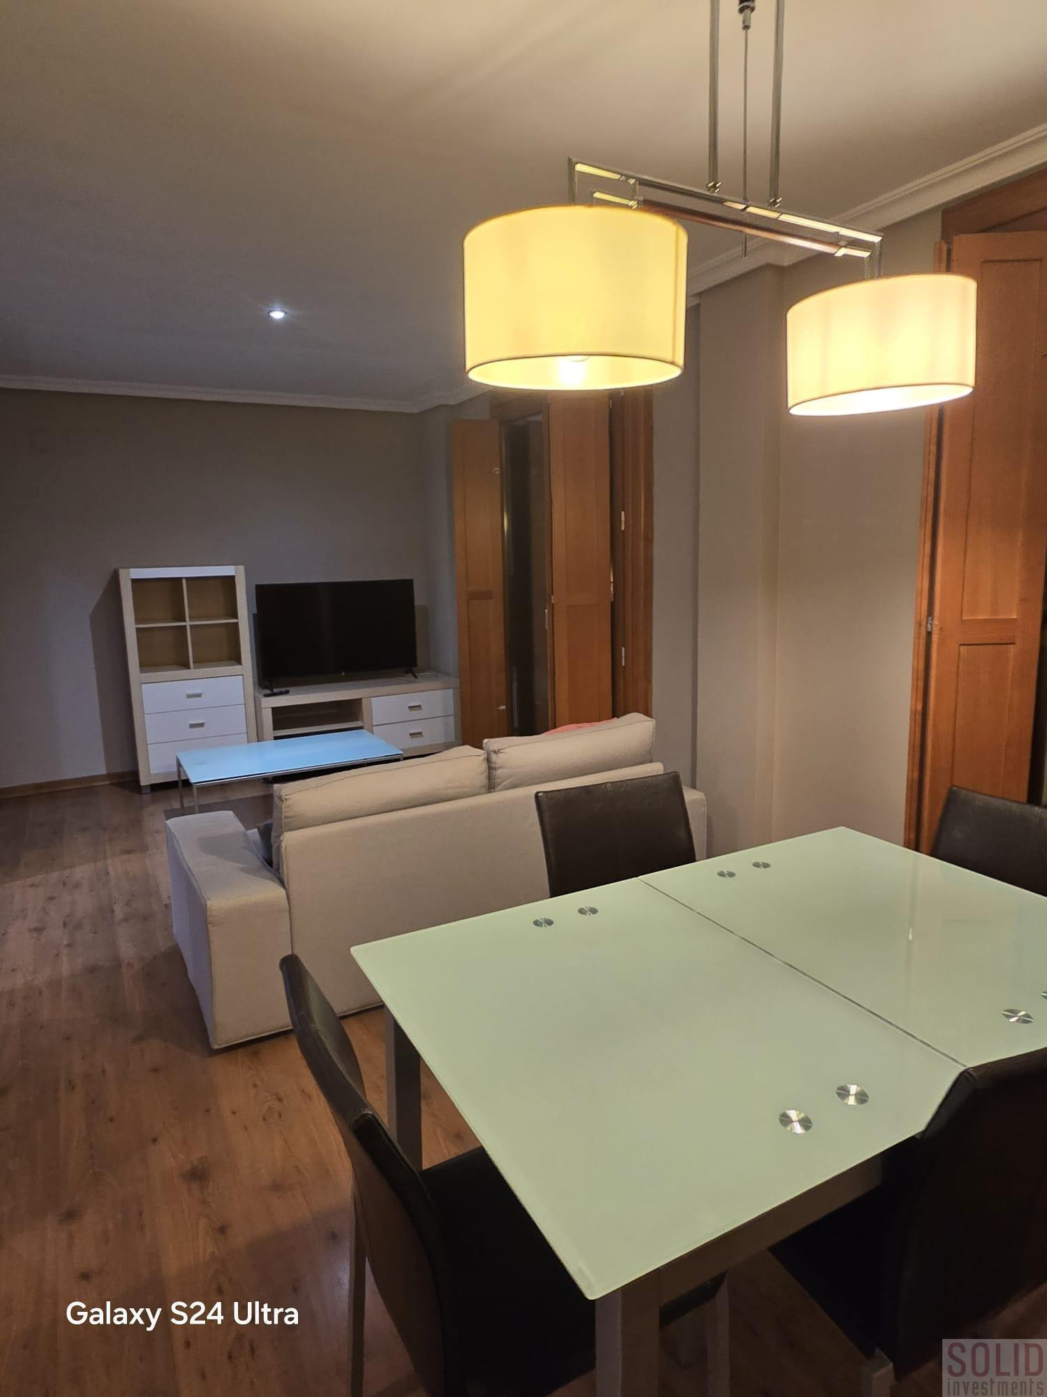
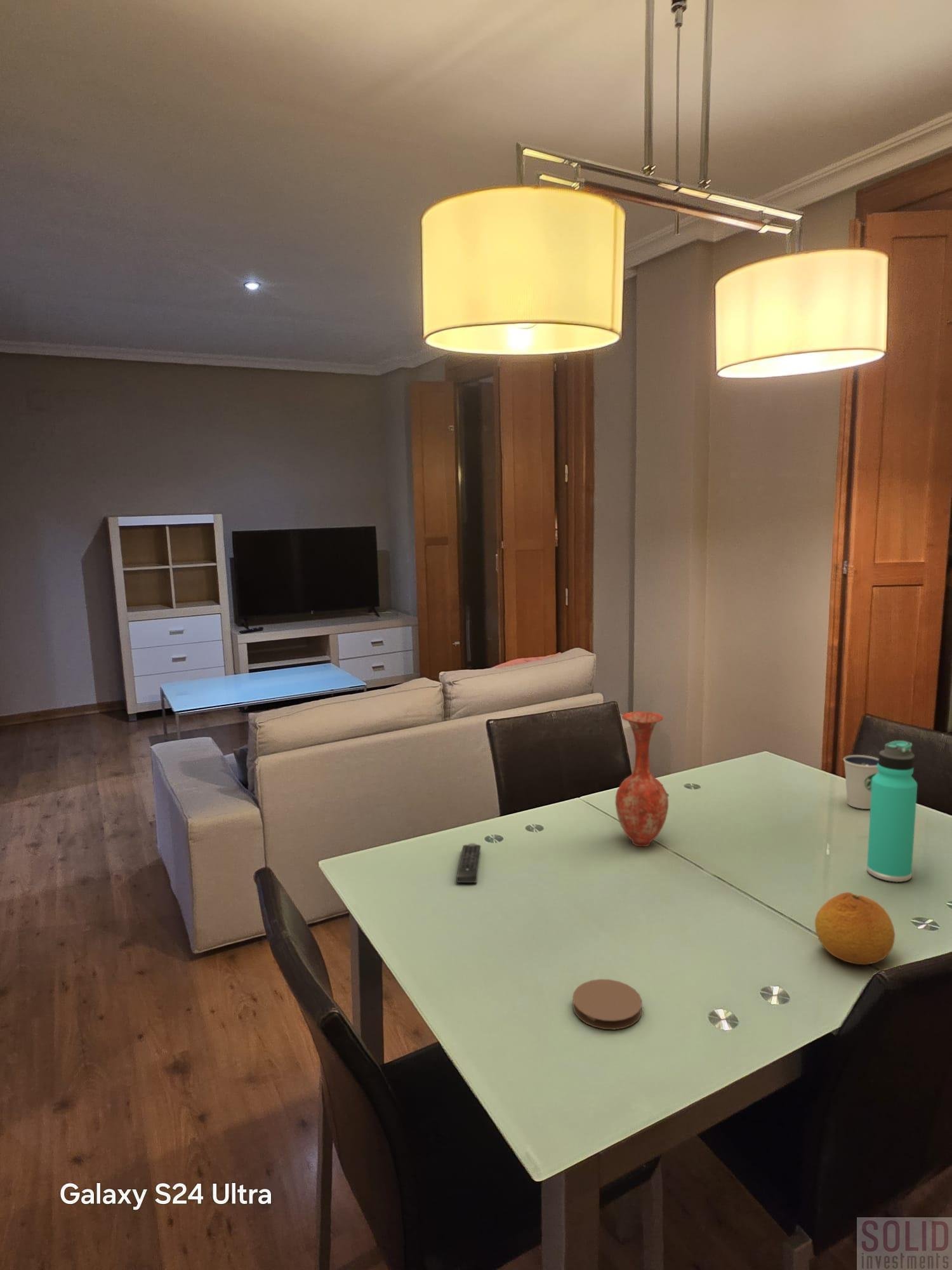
+ vase (642, 780)
+ dixie cup (862, 782)
+ coaster (607, 1003)
+ fruit (854, 925)
+ thermos bottle (892, 809)
+ remote control (469, 860)
